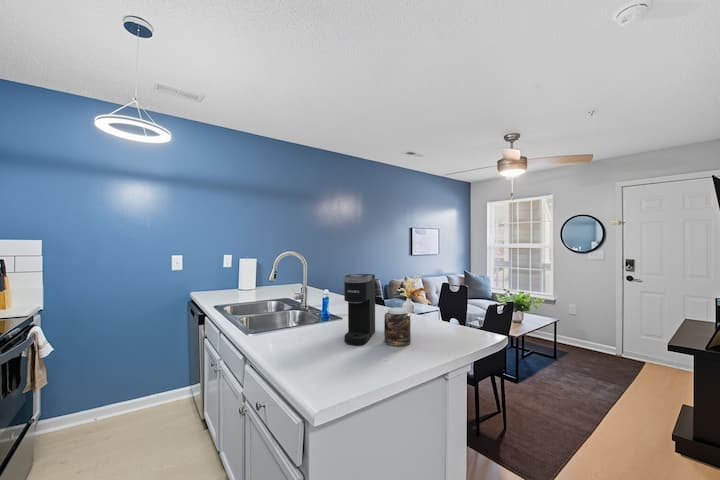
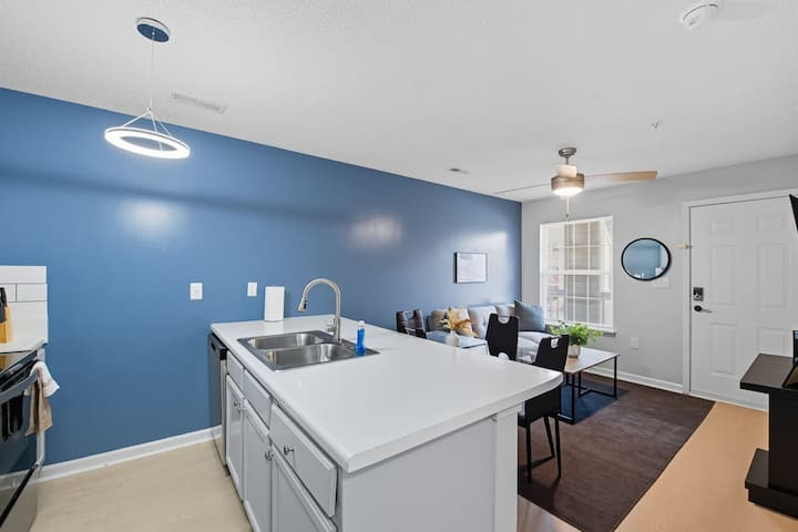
- jar (397, 325)
- coffee maker (360, 305)
